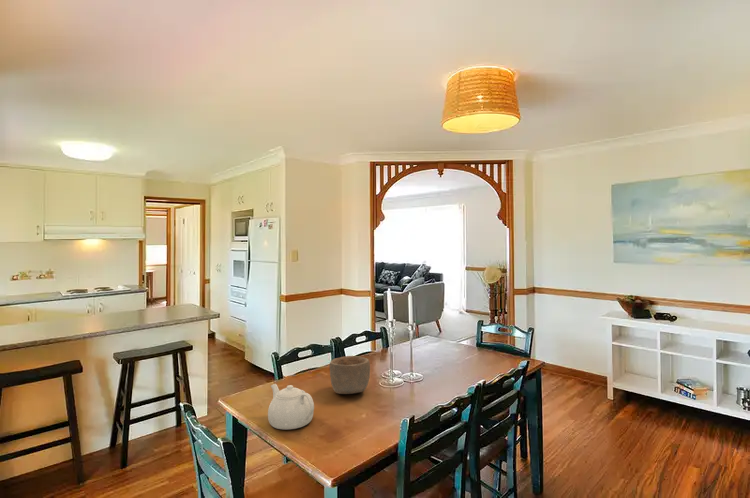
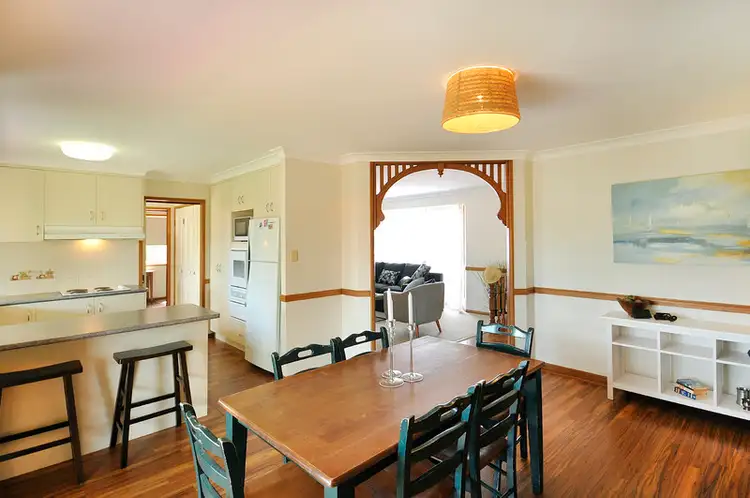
- bowl (349, 376)
- teapot (291, 403)
